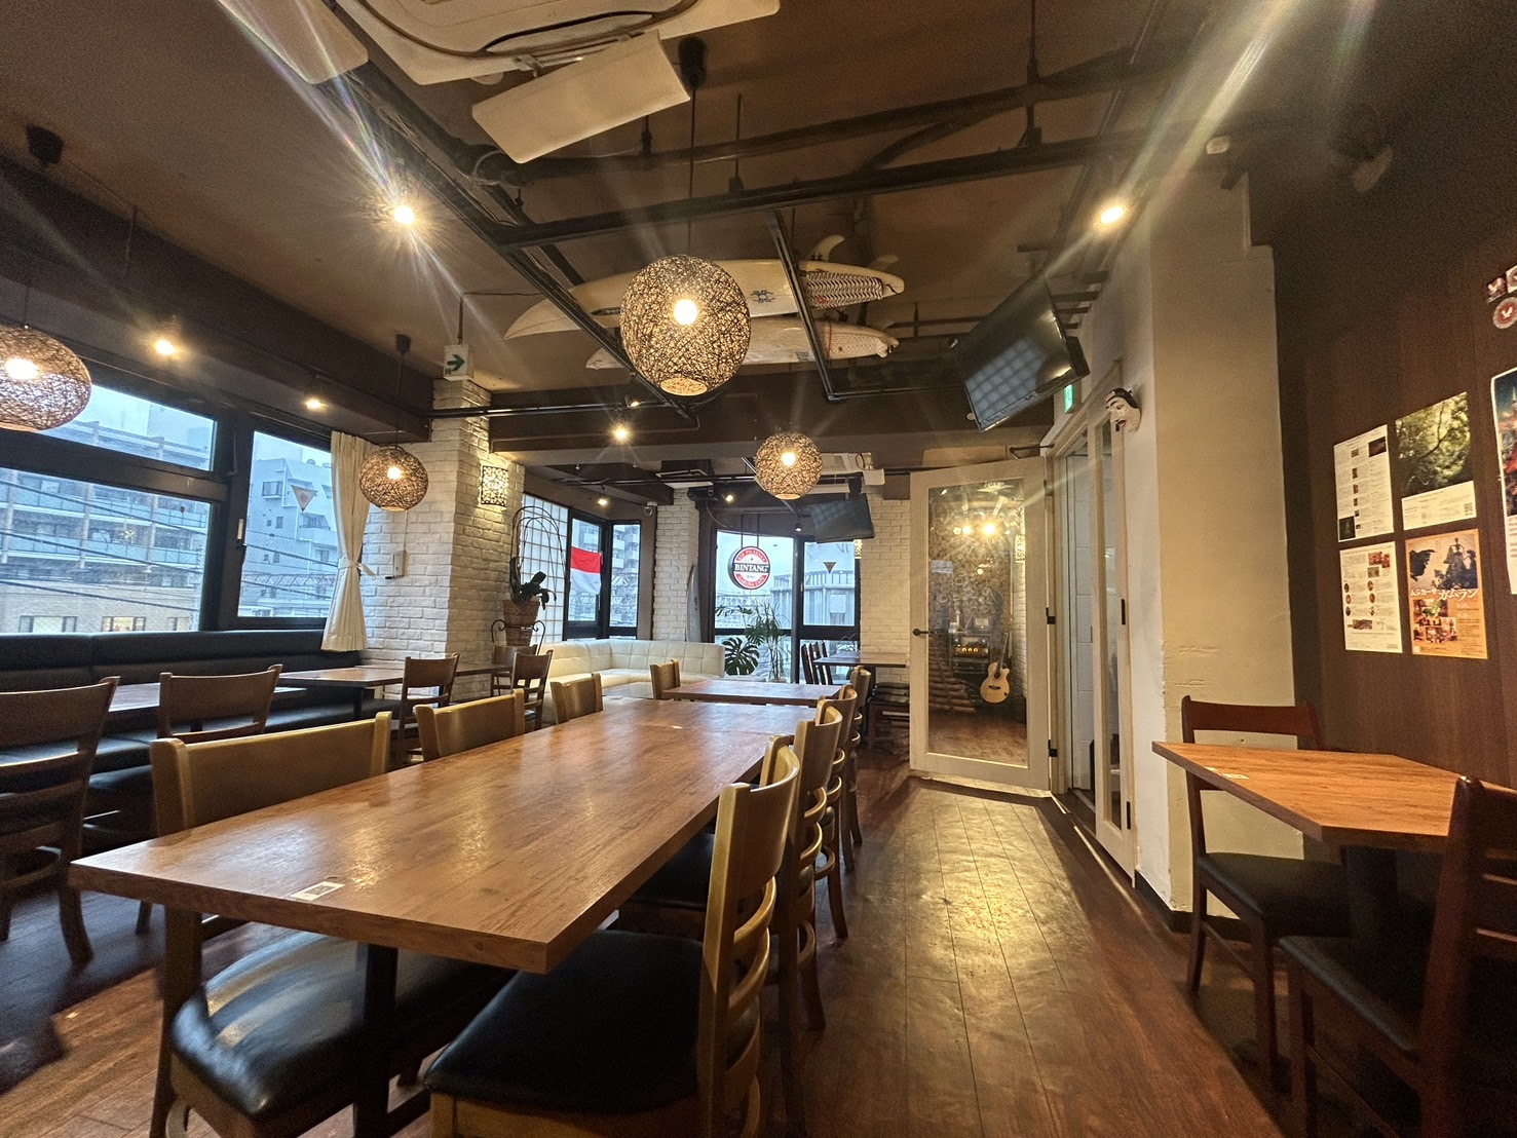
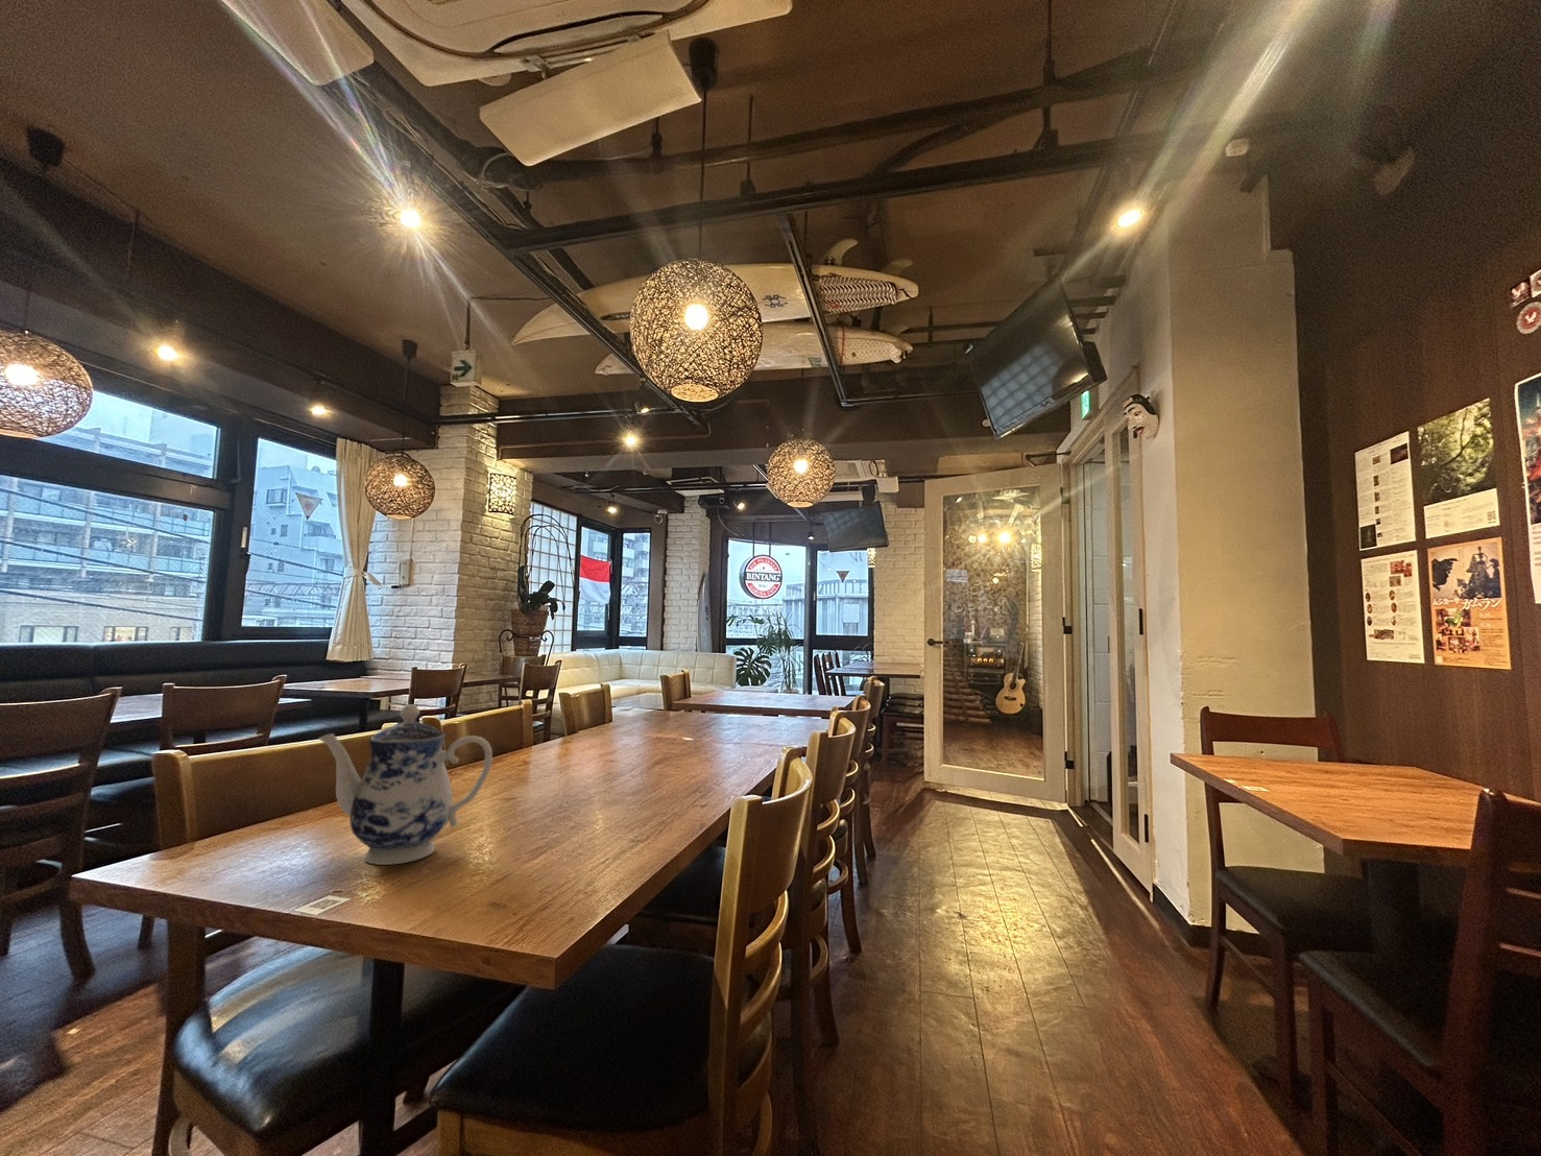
+ teapot (404, 778)
